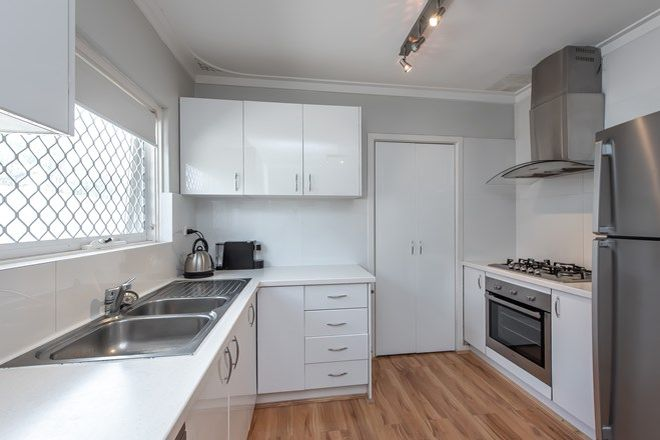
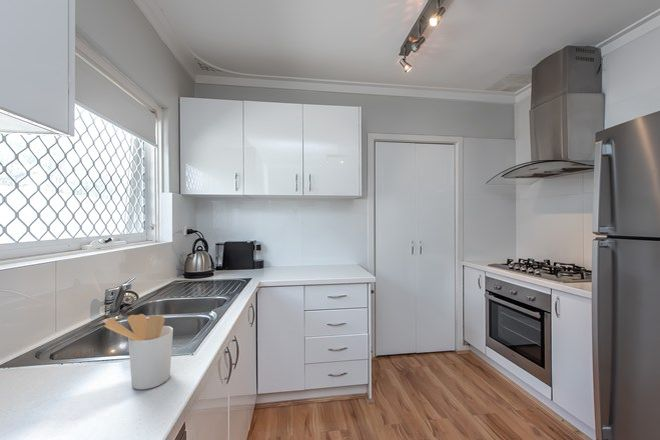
+ utensil holder (139, 348)
